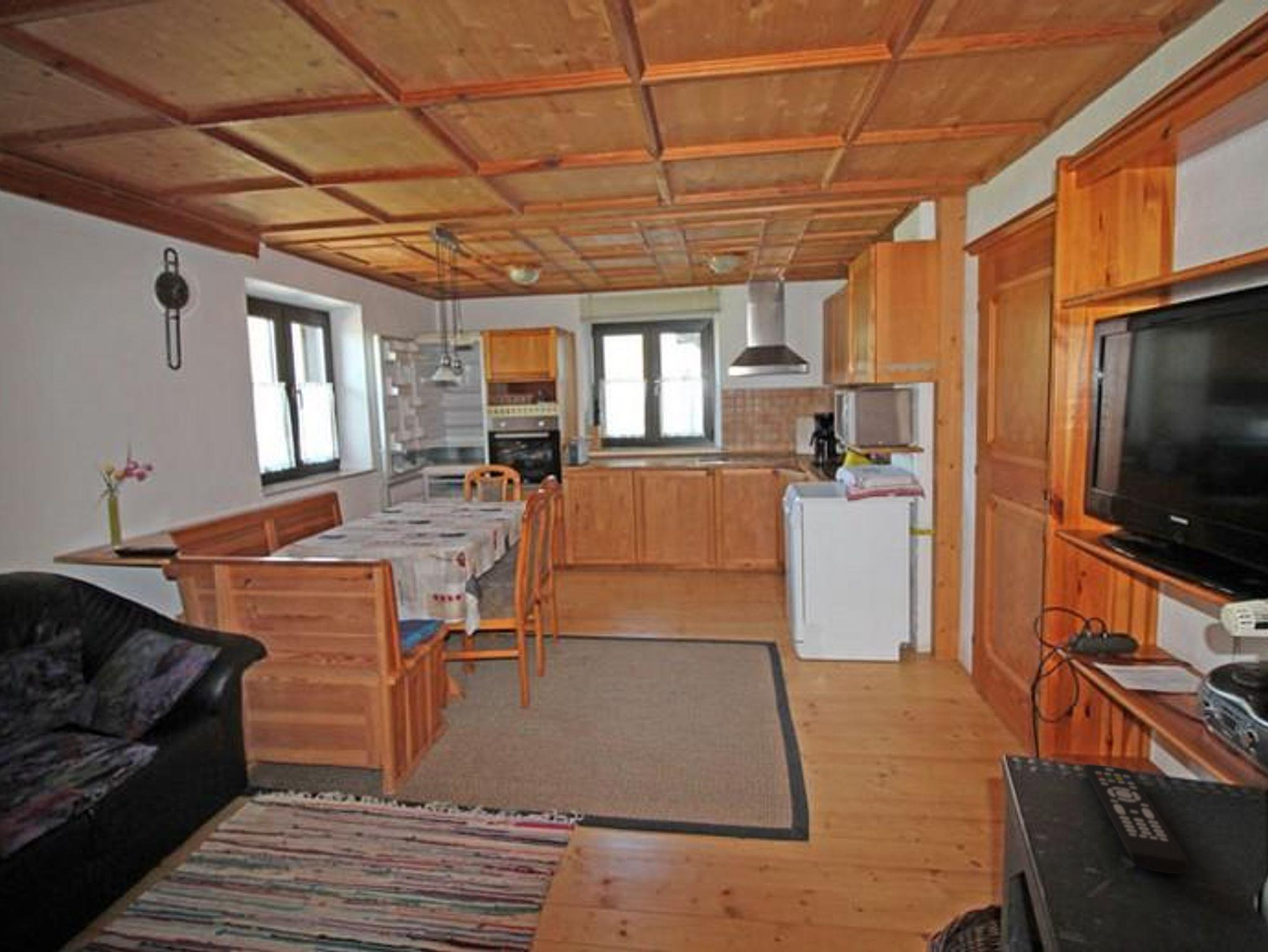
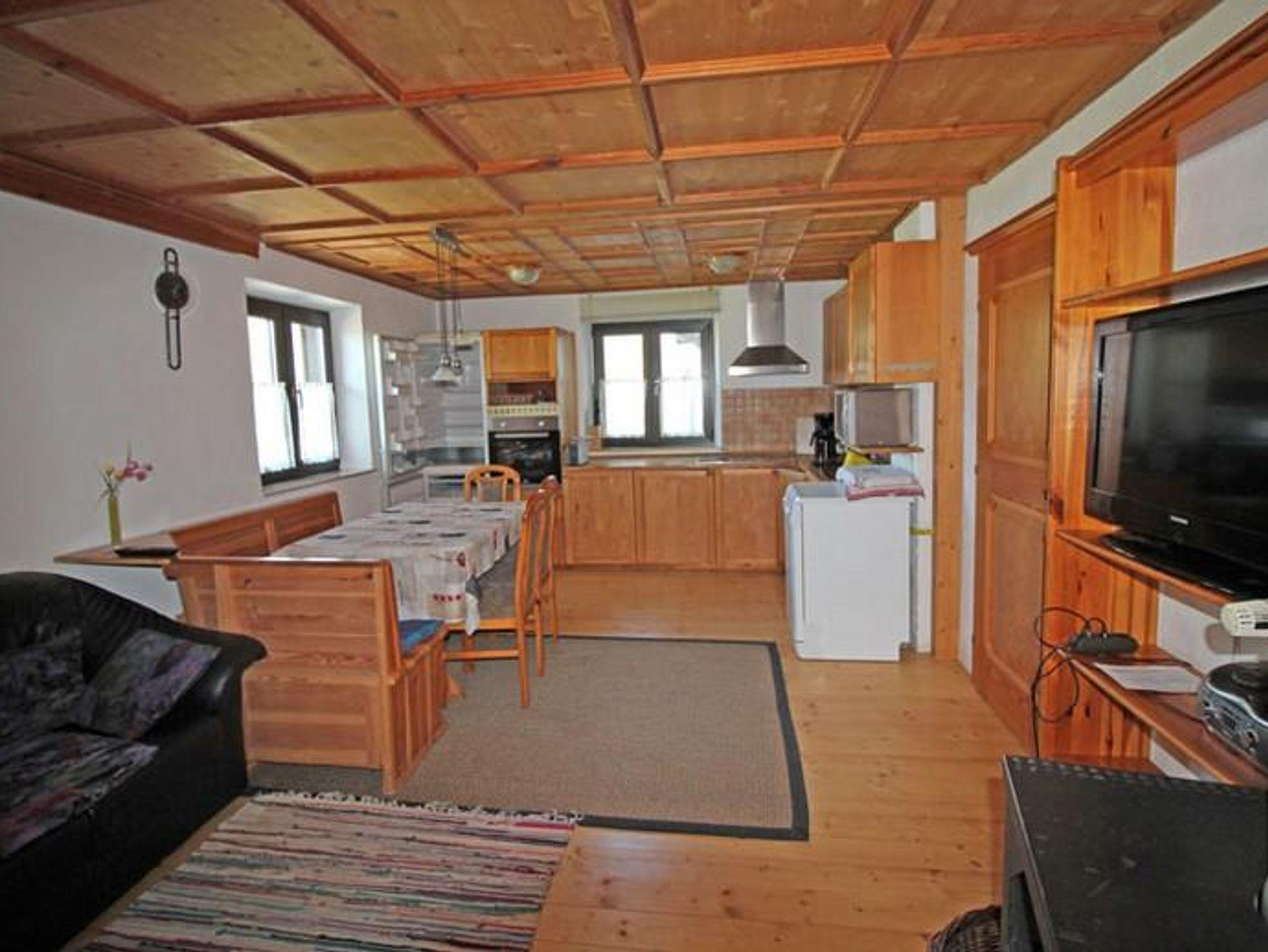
- remote control (1131, 813)
